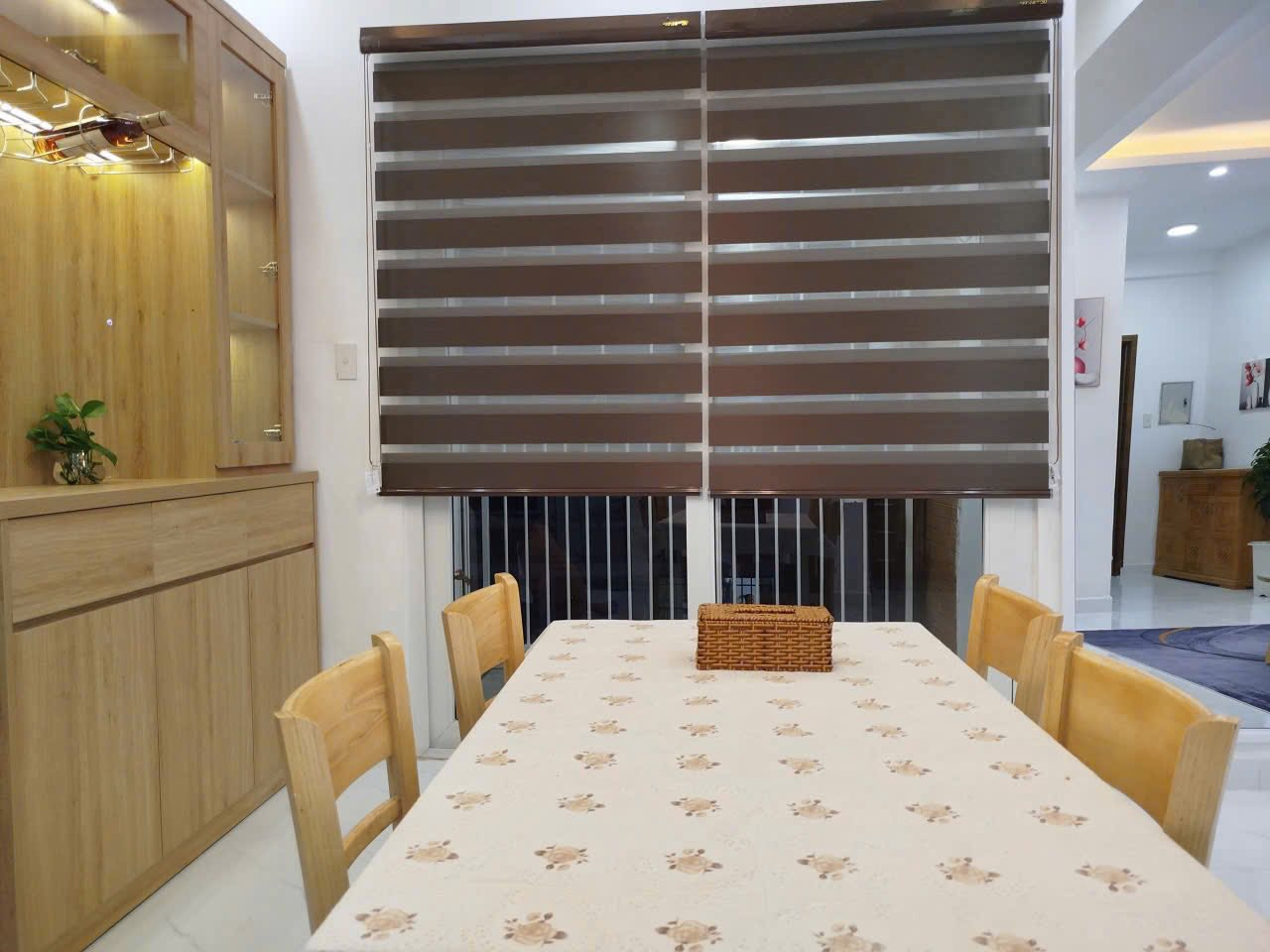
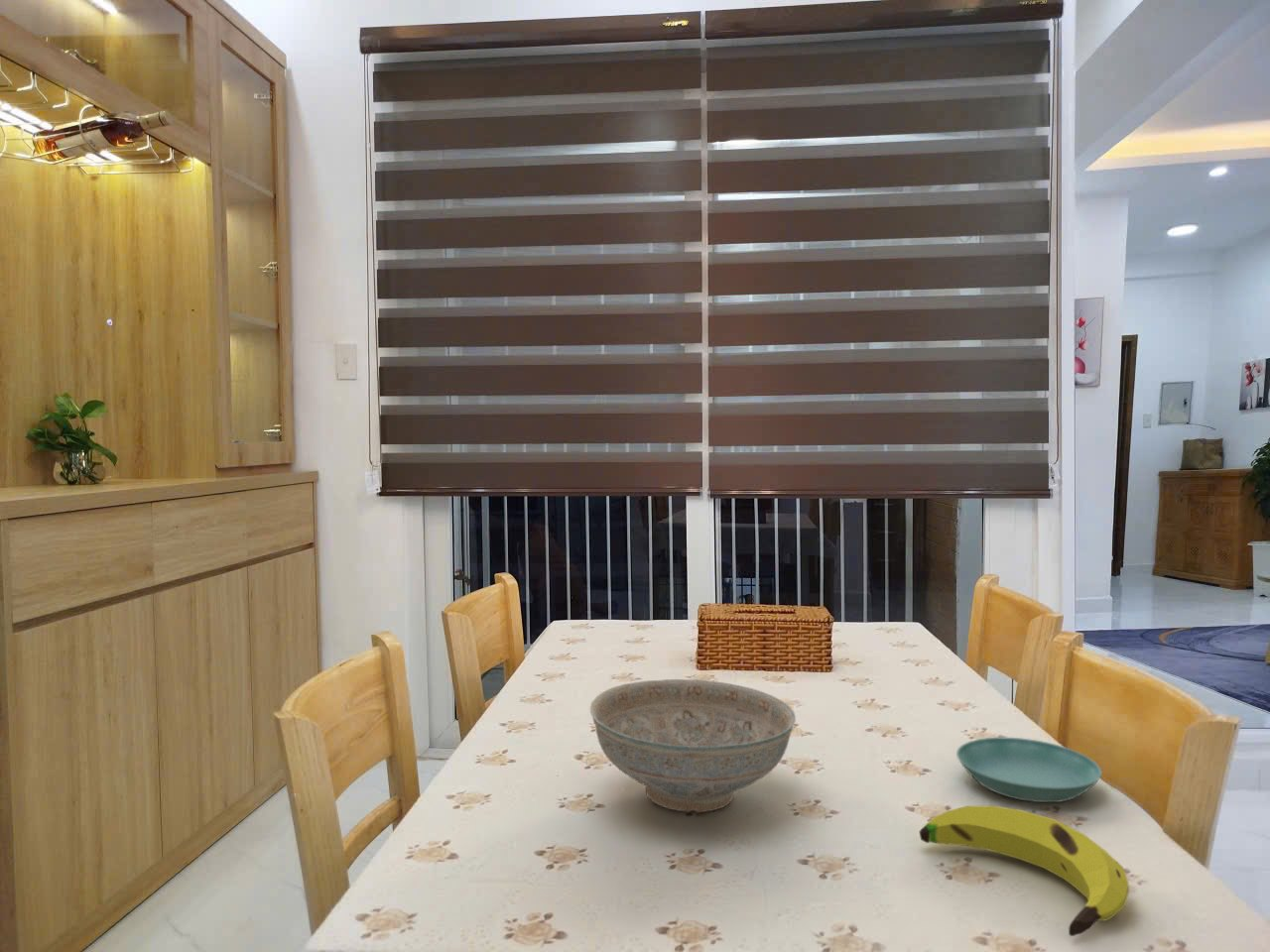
+ saucer (1026, 772)
+ banana (1014, 856)
+ decorative bowl (692, 750)
